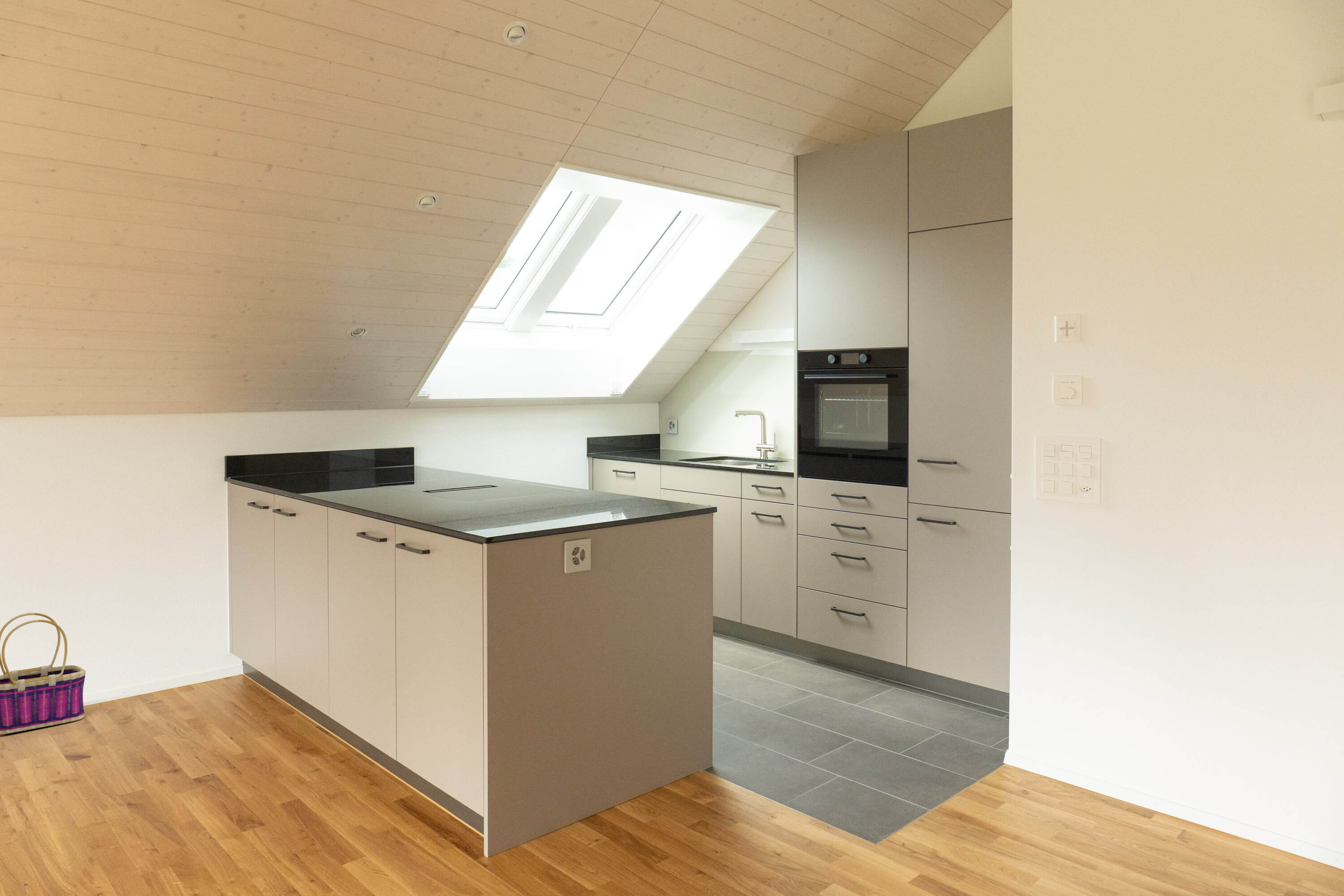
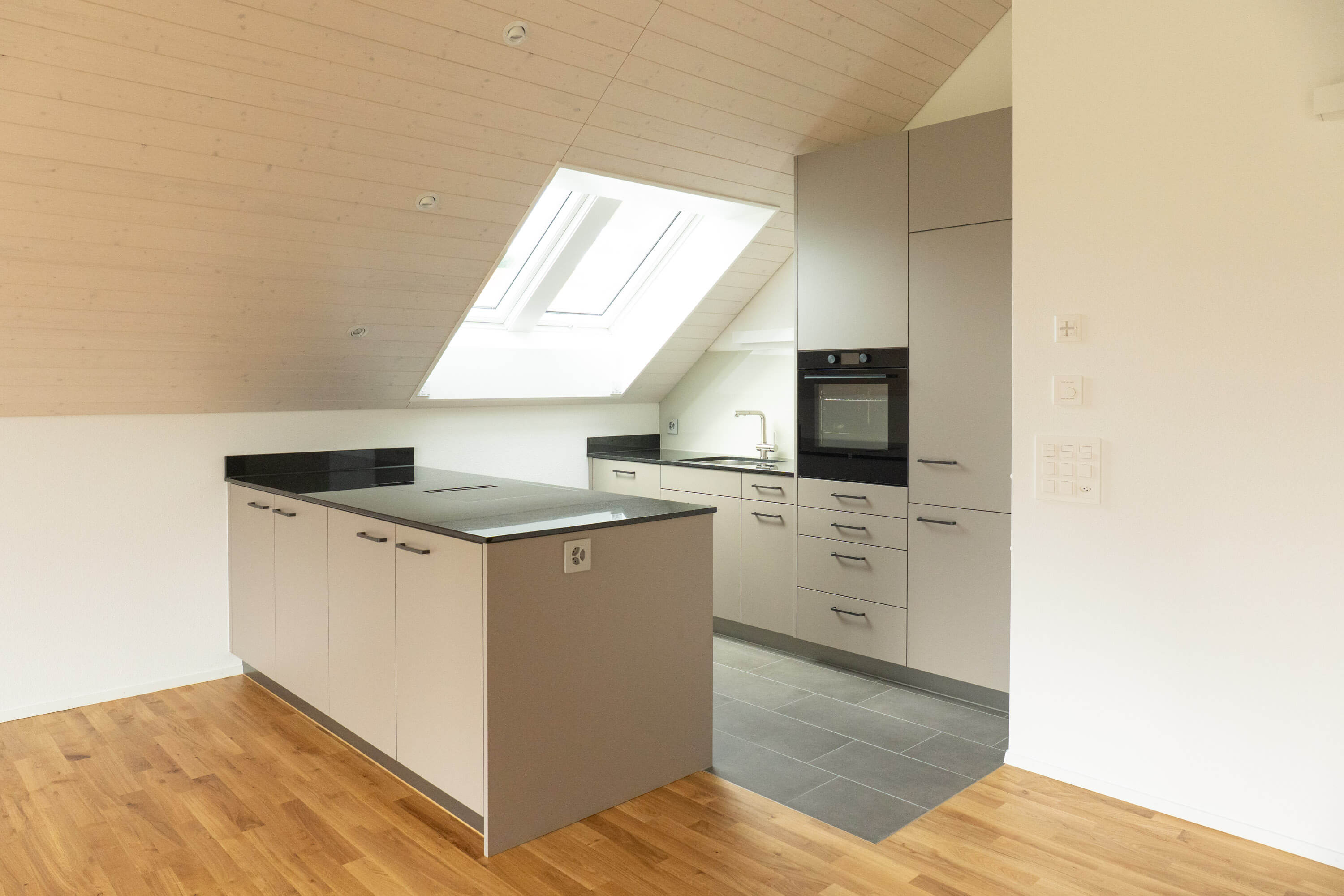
- basket (34, 669)
